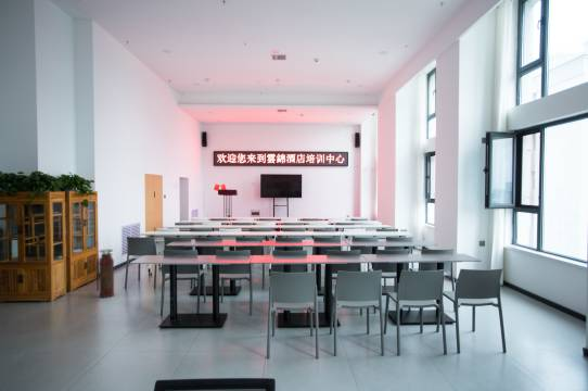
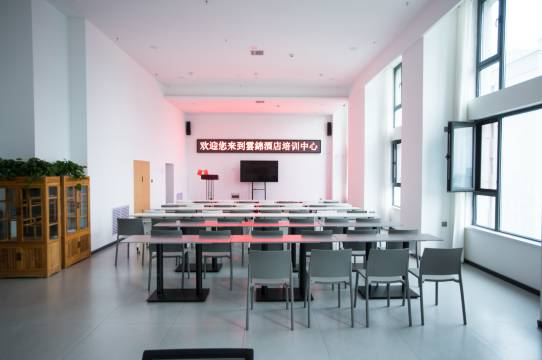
- fire extinguisher (105, 273)
